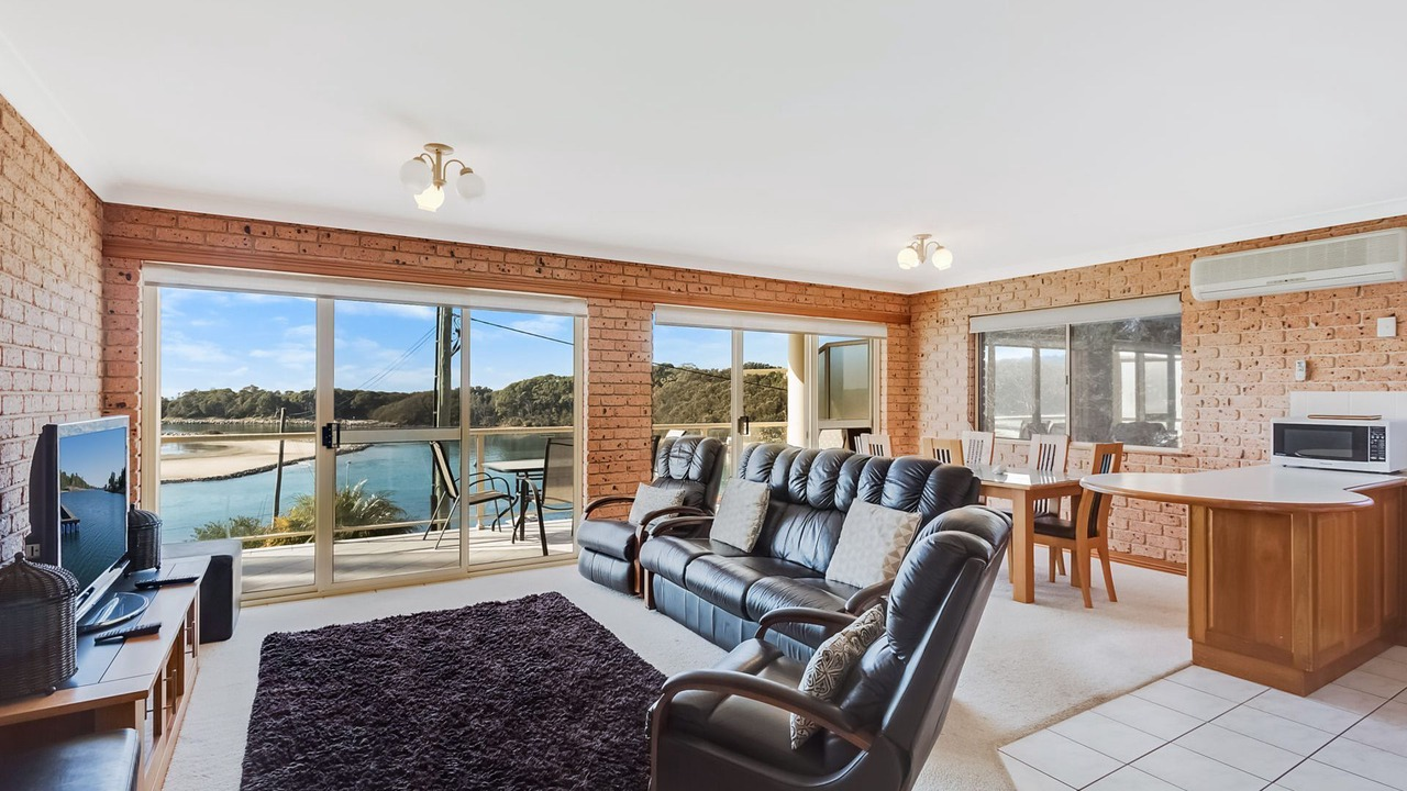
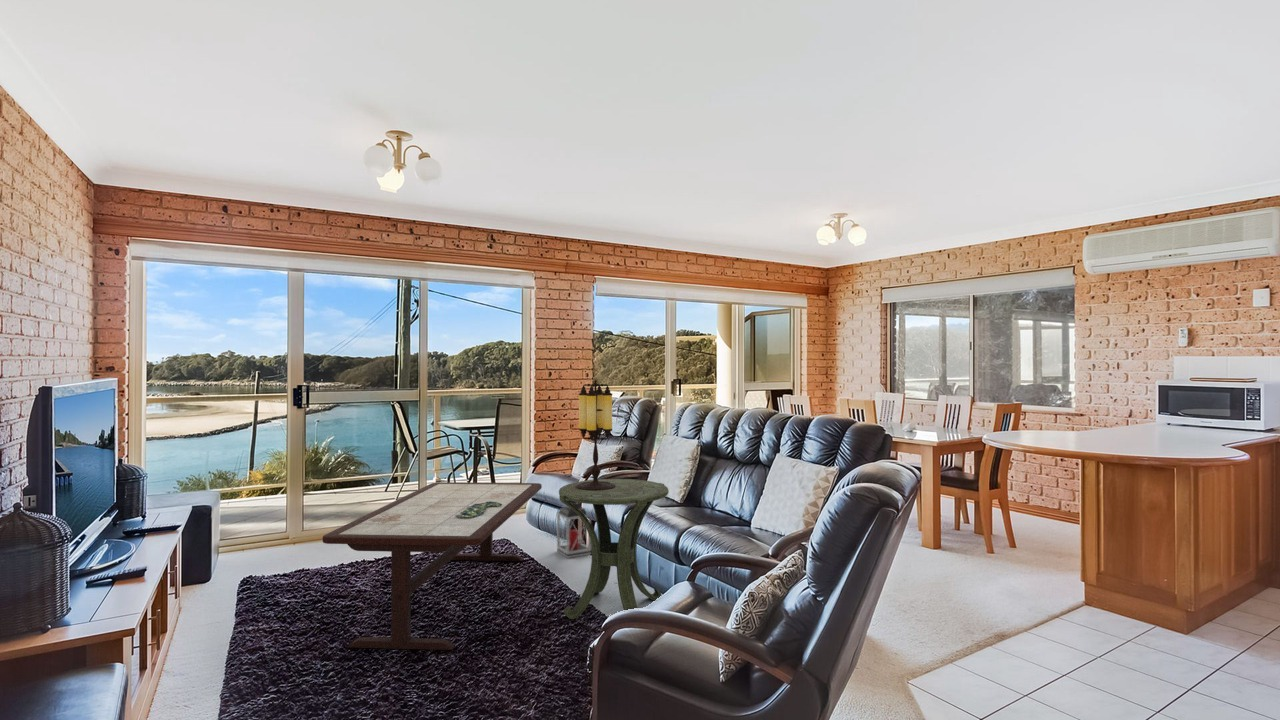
+ decorative bowl (479, 509)
+ side table (614, 547)
+ coffee table (451, 550)
+ lantern (573, 518)
+ table lamp (595, 432)
